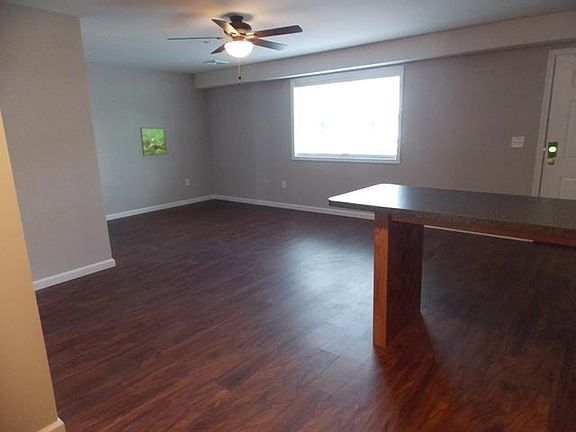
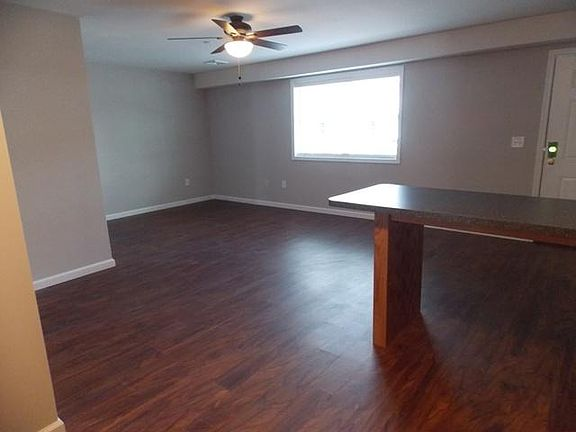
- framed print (154, 141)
